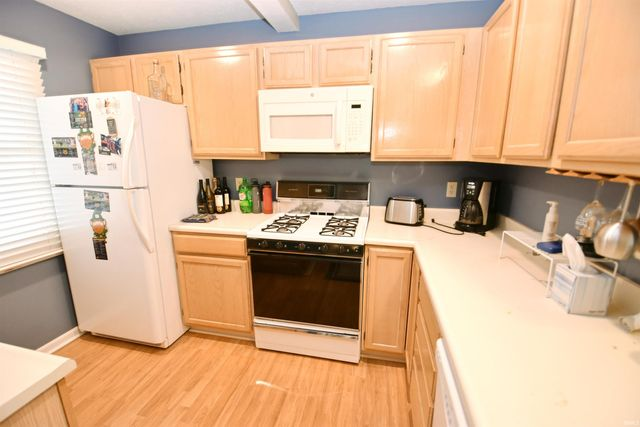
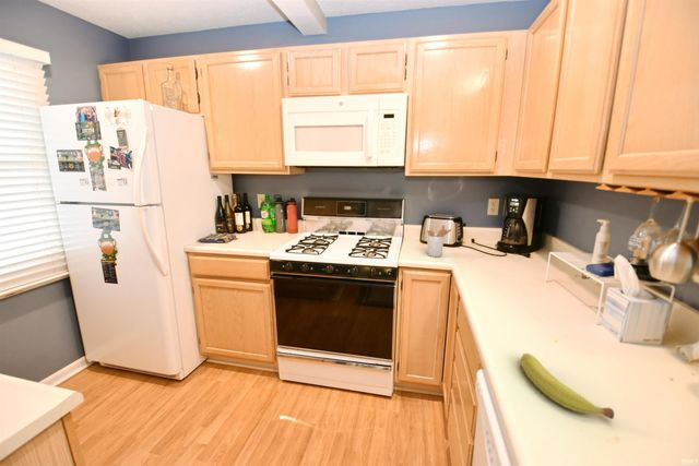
+ fruit (556, 380)
+ utensil holder (438, 240)
